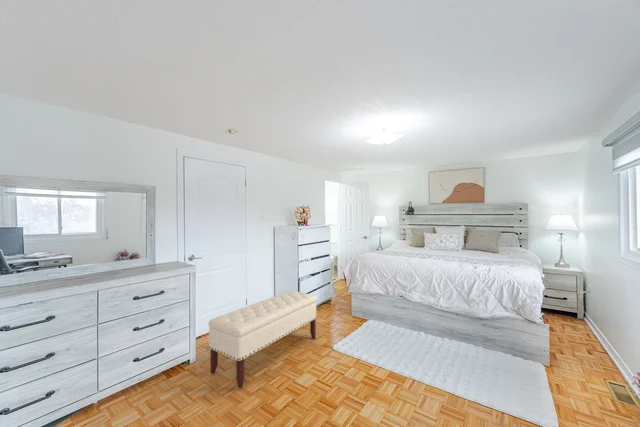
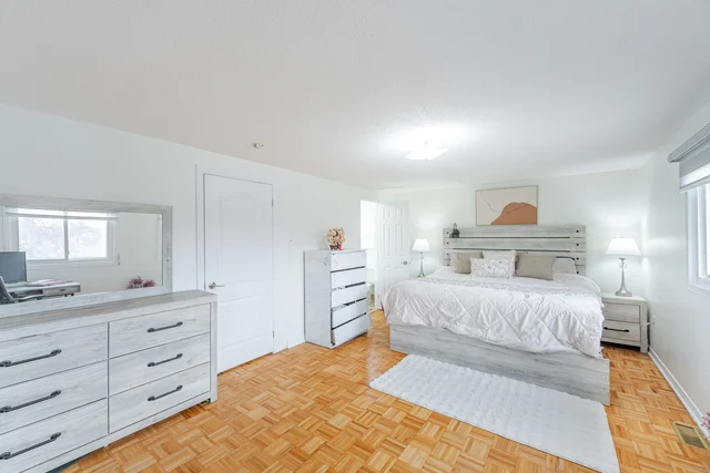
- bench (269, 329)
